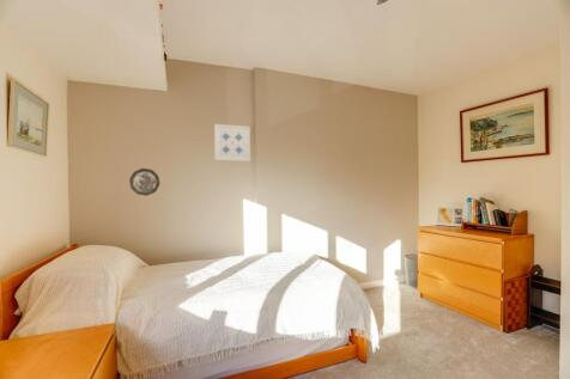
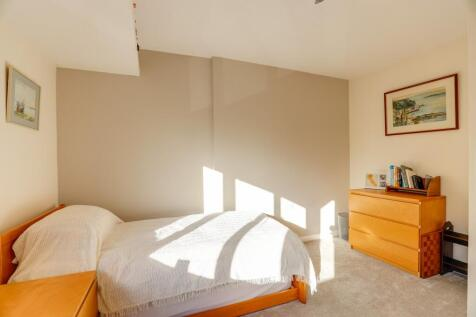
- decorative plate (145, 182)
- wall art (232, 142)
